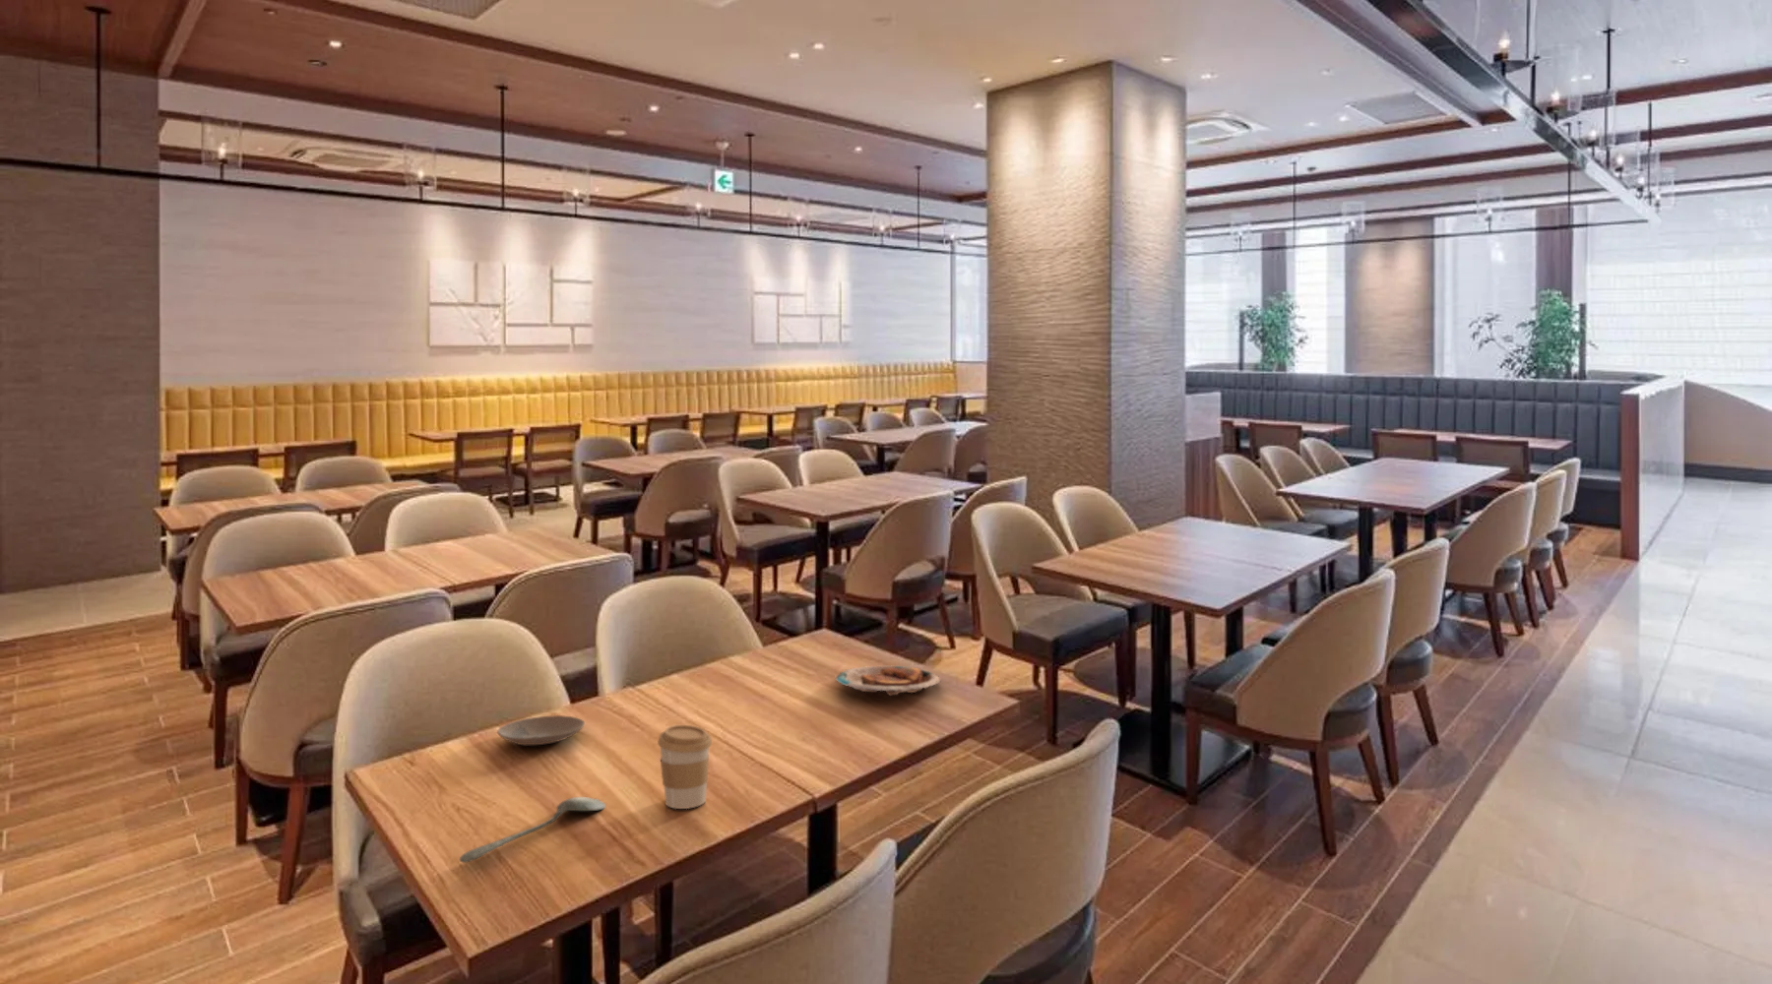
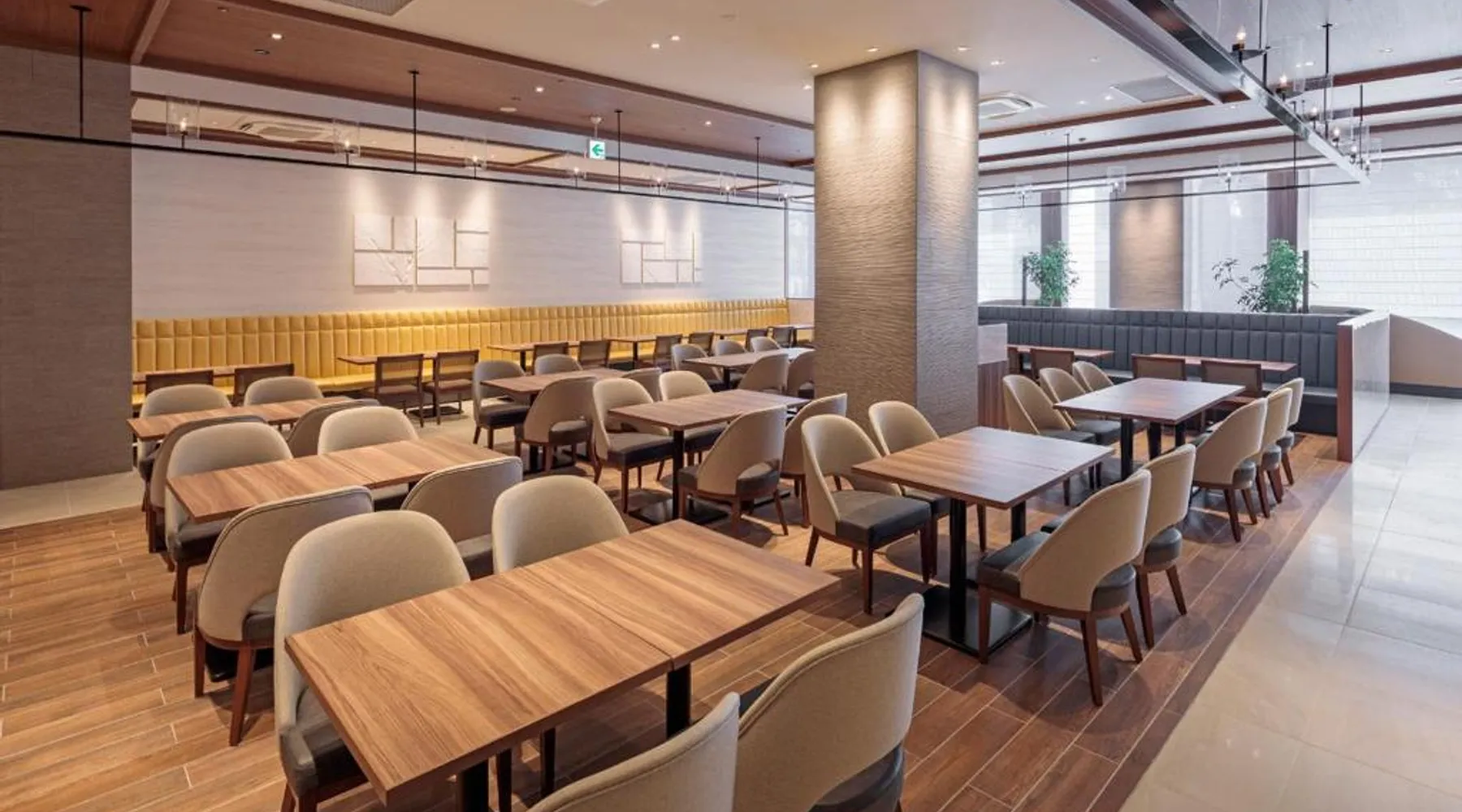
- plate (542, 732)
- plate (888, 677)
- spoon (541, 824)
- coffee cup (685, 765)
